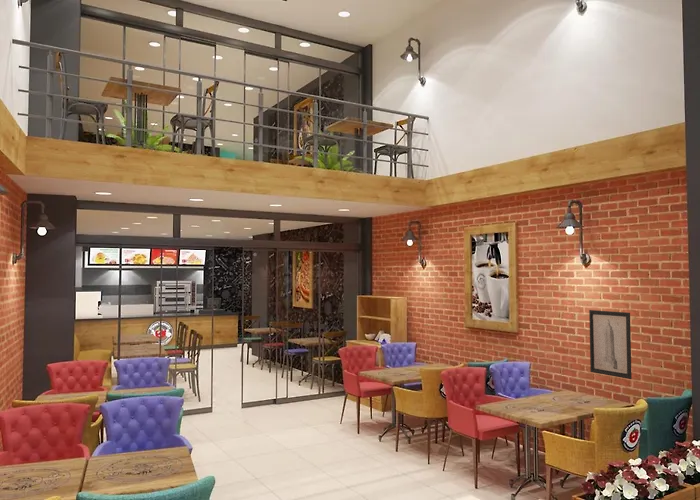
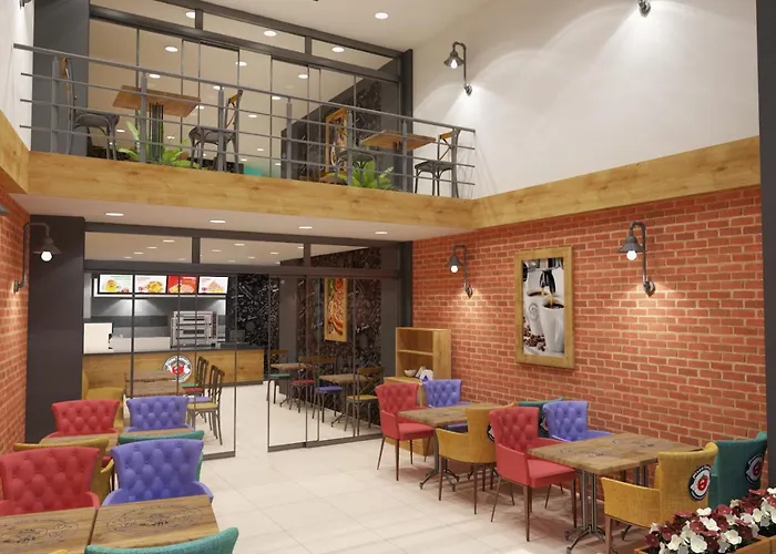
- wall art (609, 343)
